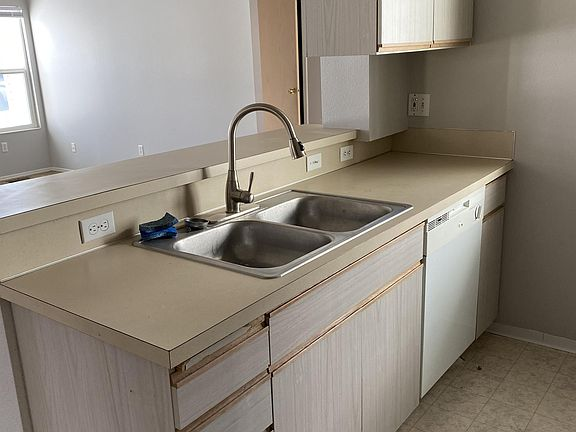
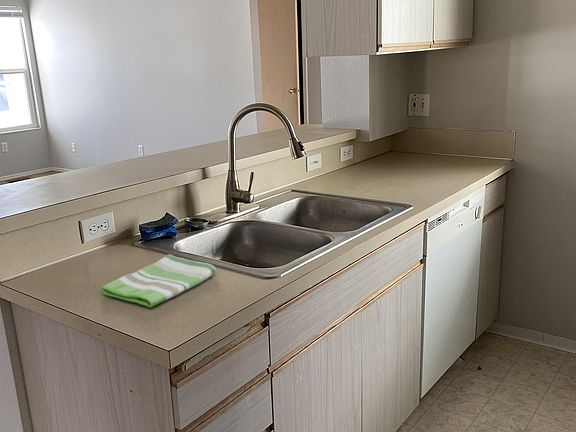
+ dish towel (160, 278)
